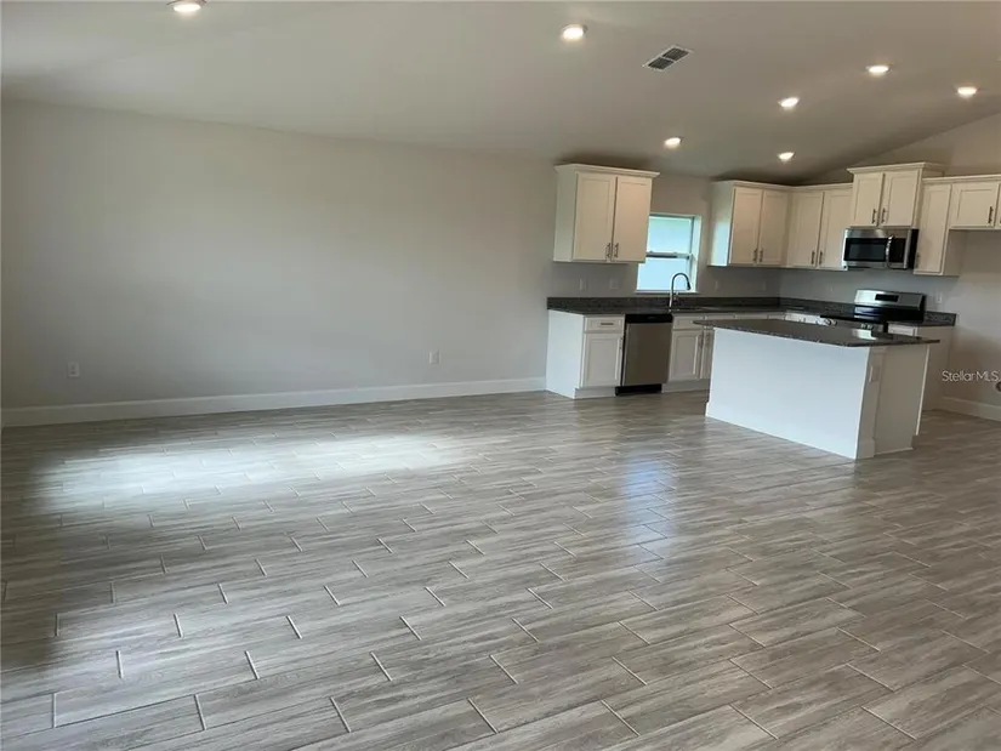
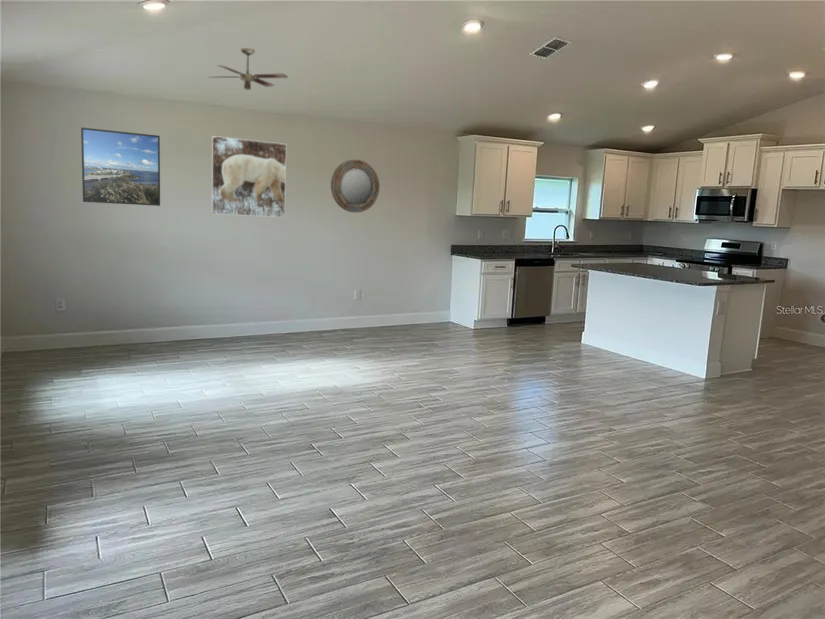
+ ceiling fan (247, 70)
+ home mirror (355, 186)
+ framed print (249, 178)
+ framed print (122, 168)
